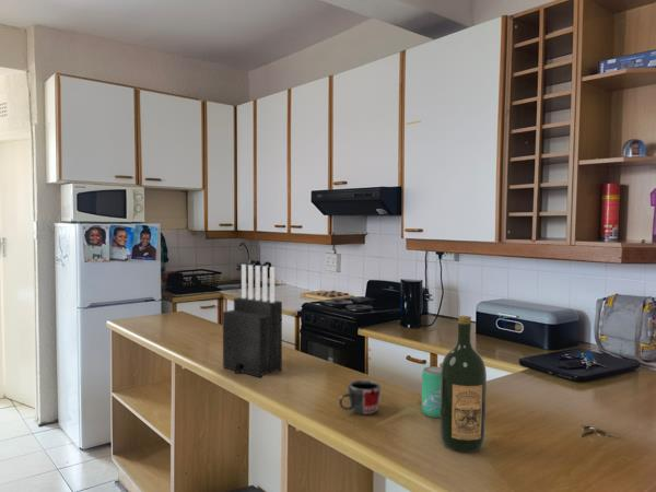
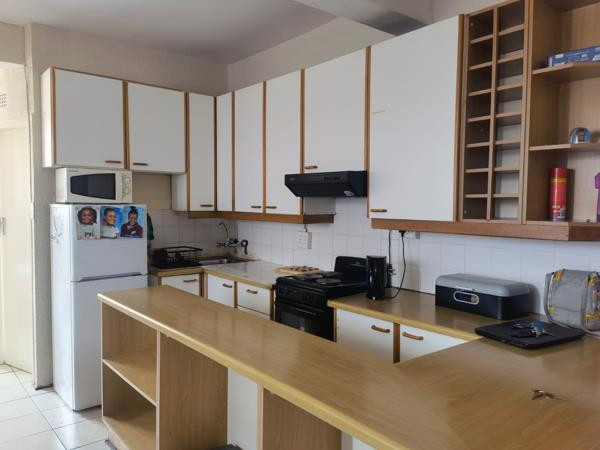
- mug (359, 398)
- knife block (249, 318)
- wine bottle (462, 380)
- beverage can (434, 391)
